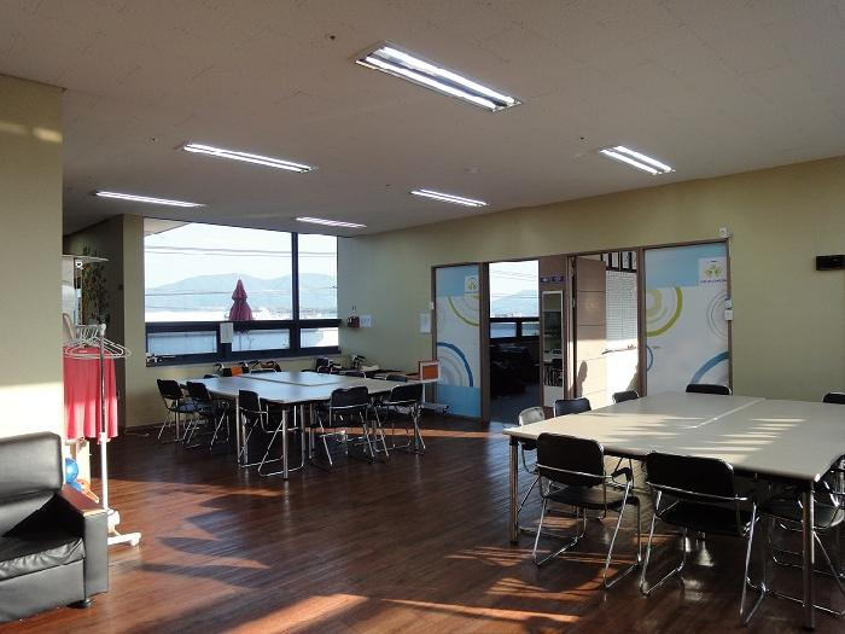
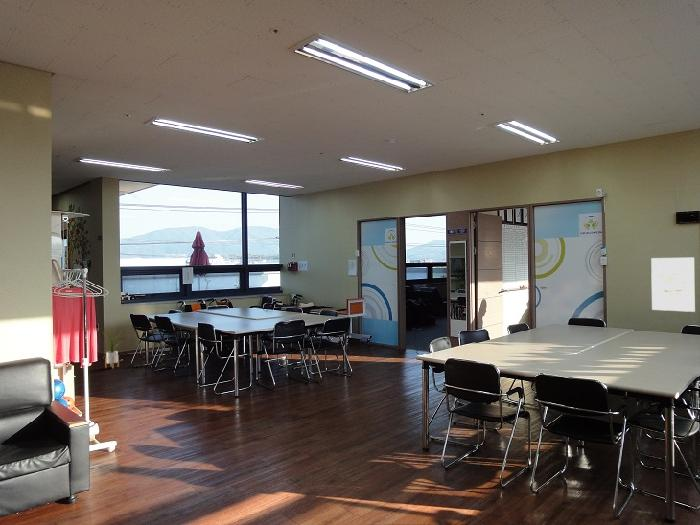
+ house plant (112, 347)
+ wall art (672, 284)
